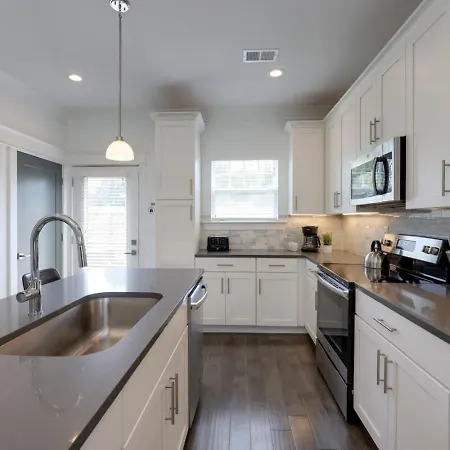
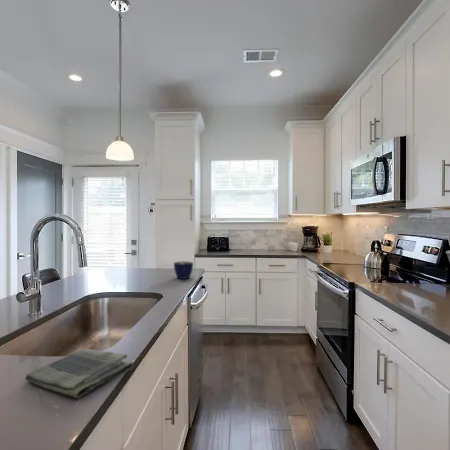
+ cup (183, 270)
+ dish towel (82, 368)
